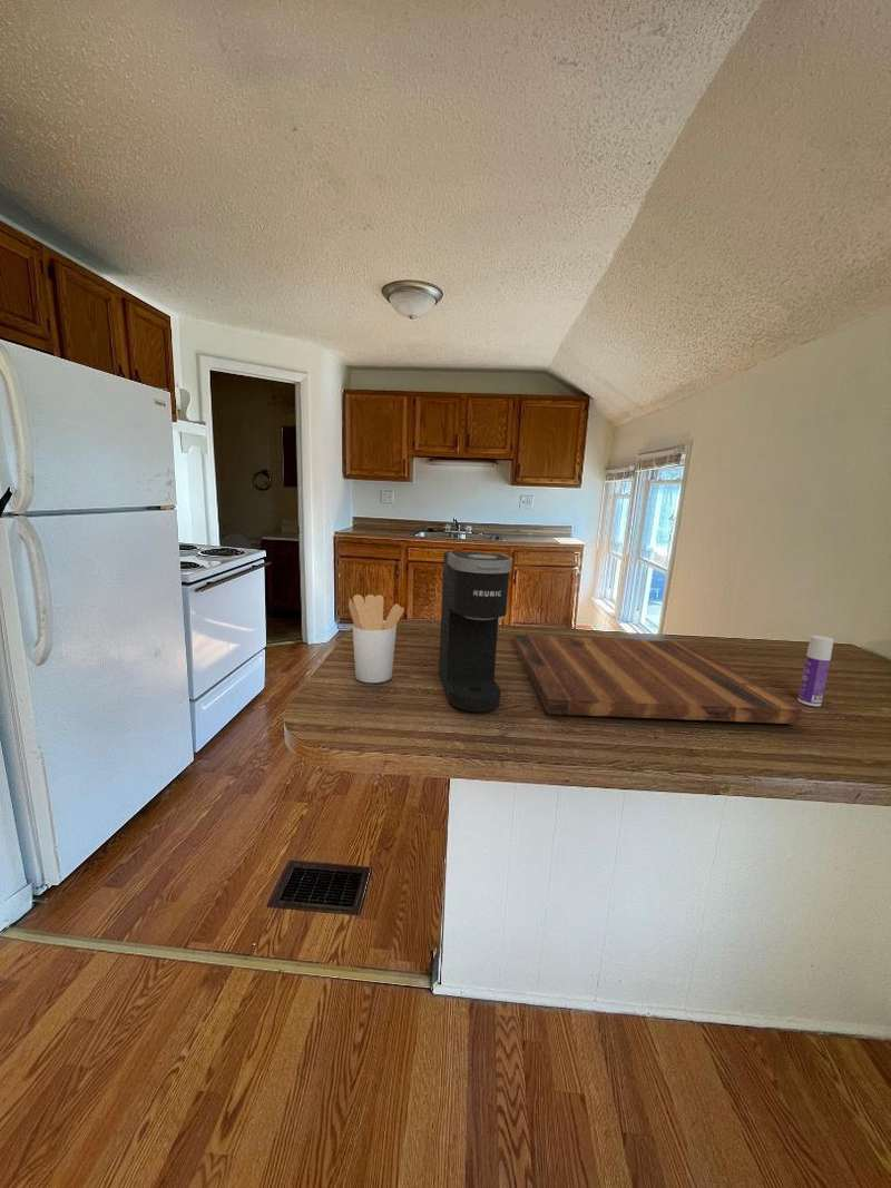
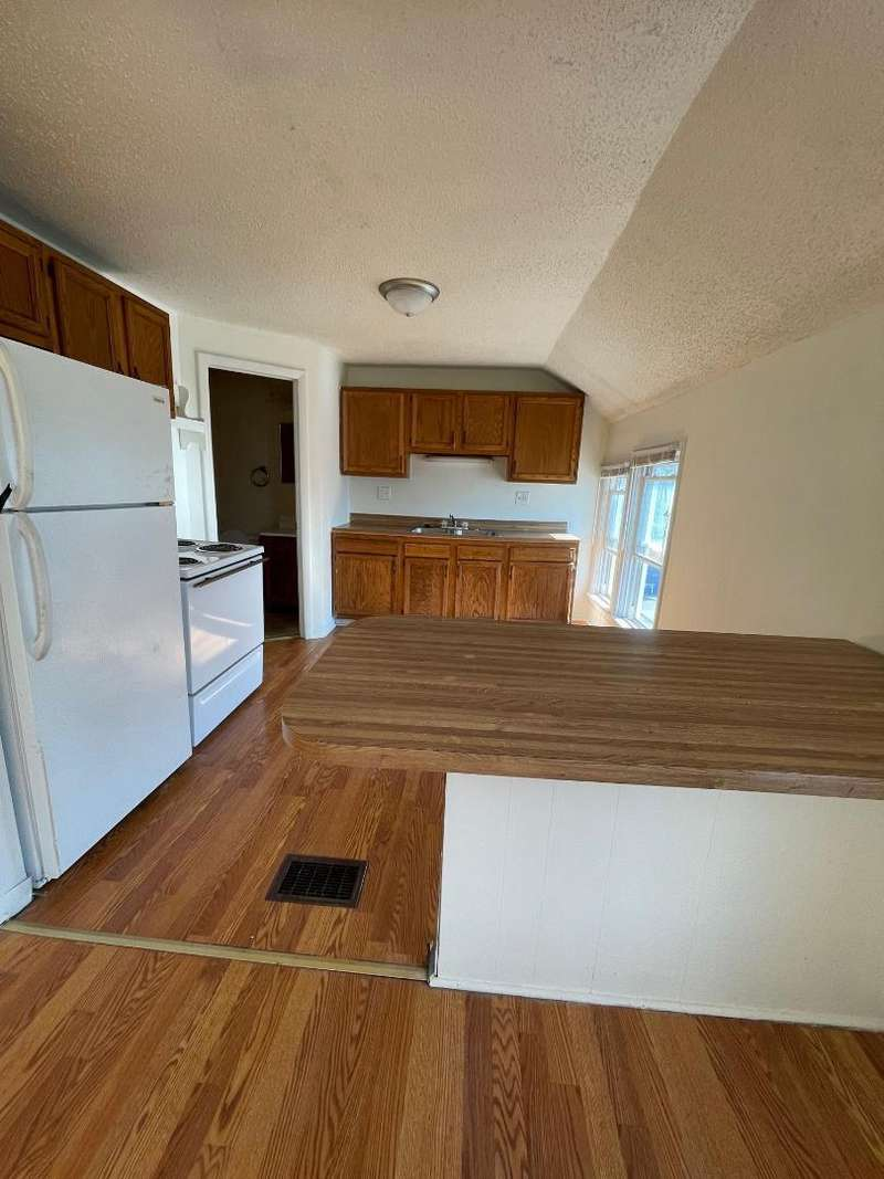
- utensil holder (372, 635)
- coffee maker (470, 621)
- bottle (815, 670)
- cutting board (629, 670)
